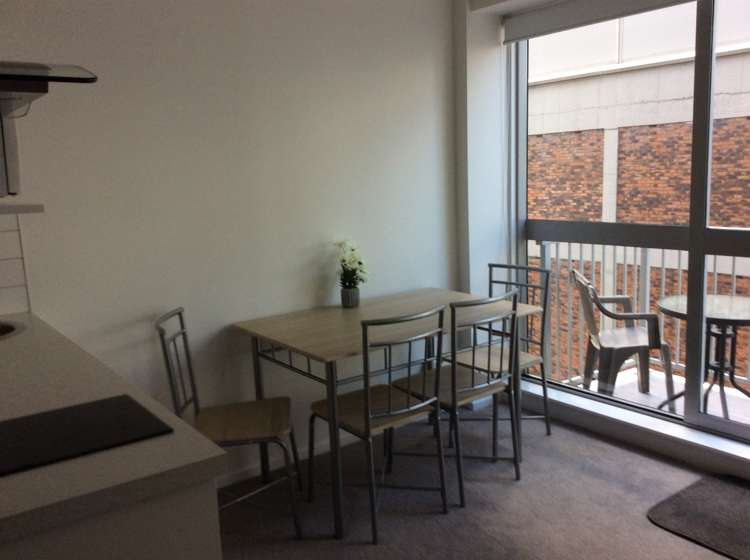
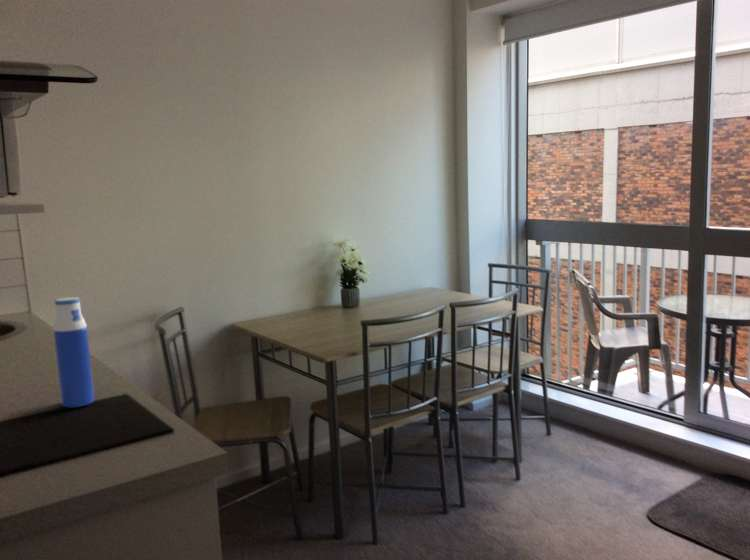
+ water bottle (72, 351)
